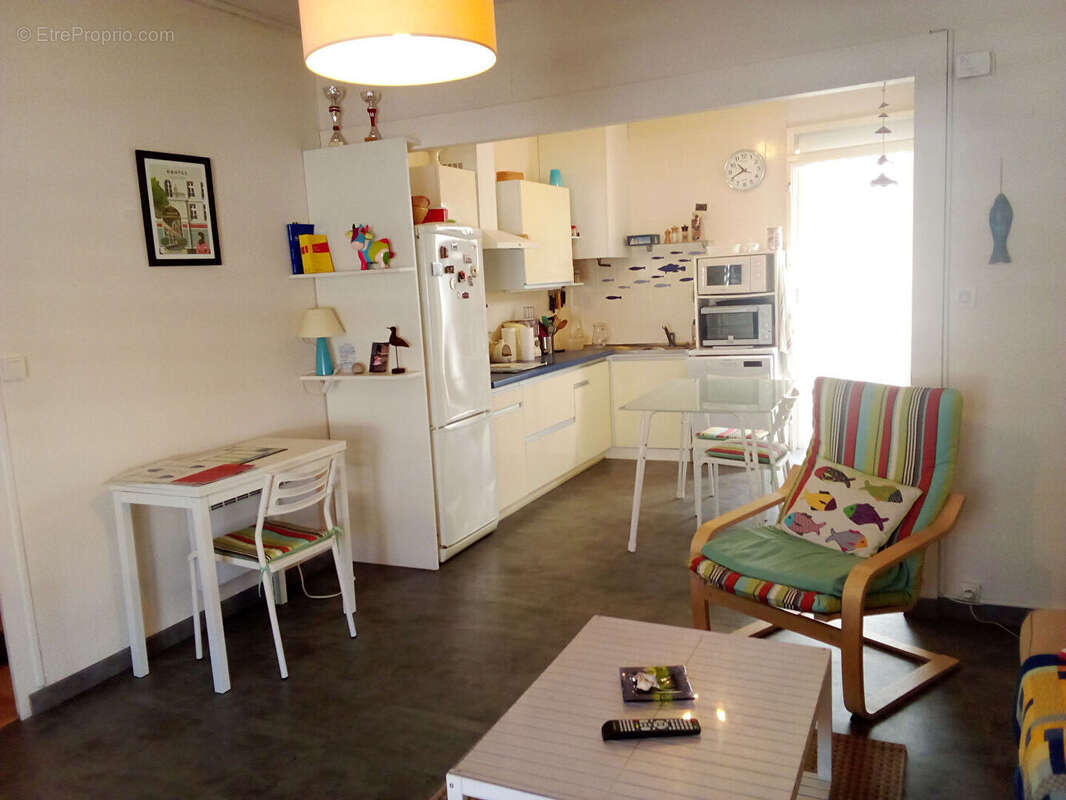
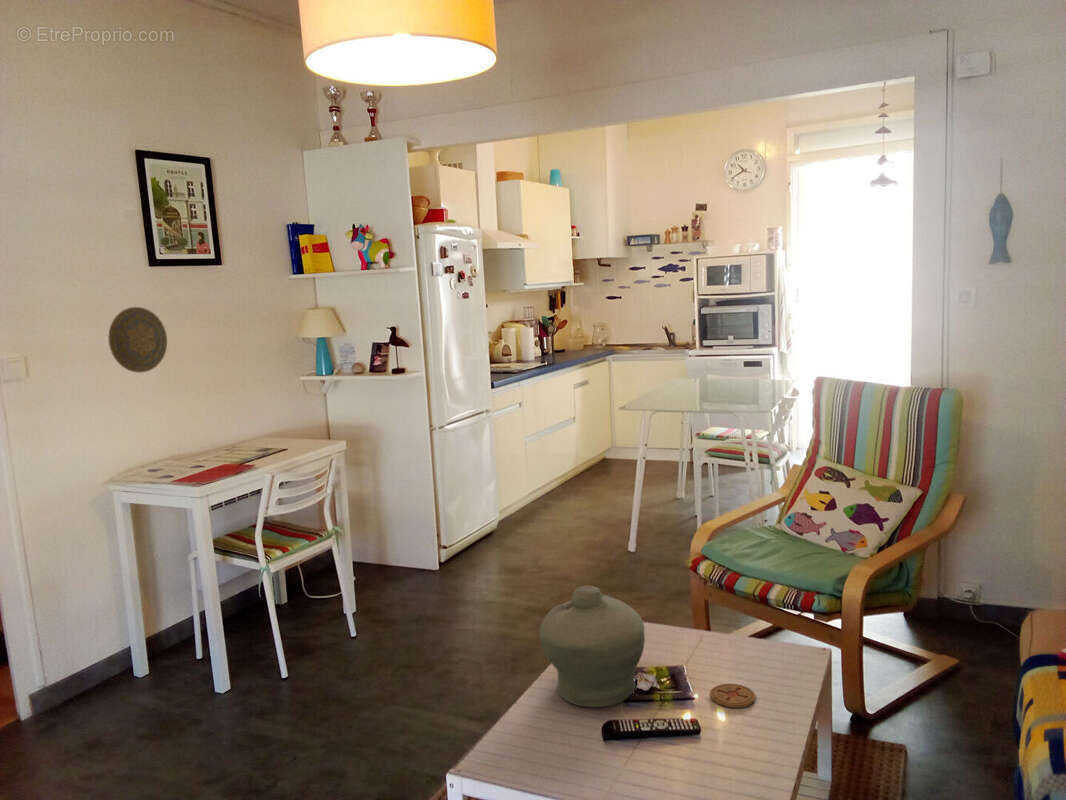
+ coaster (732, 695)
+ decorative plate (140, 339)
+ jar (592, 638)
